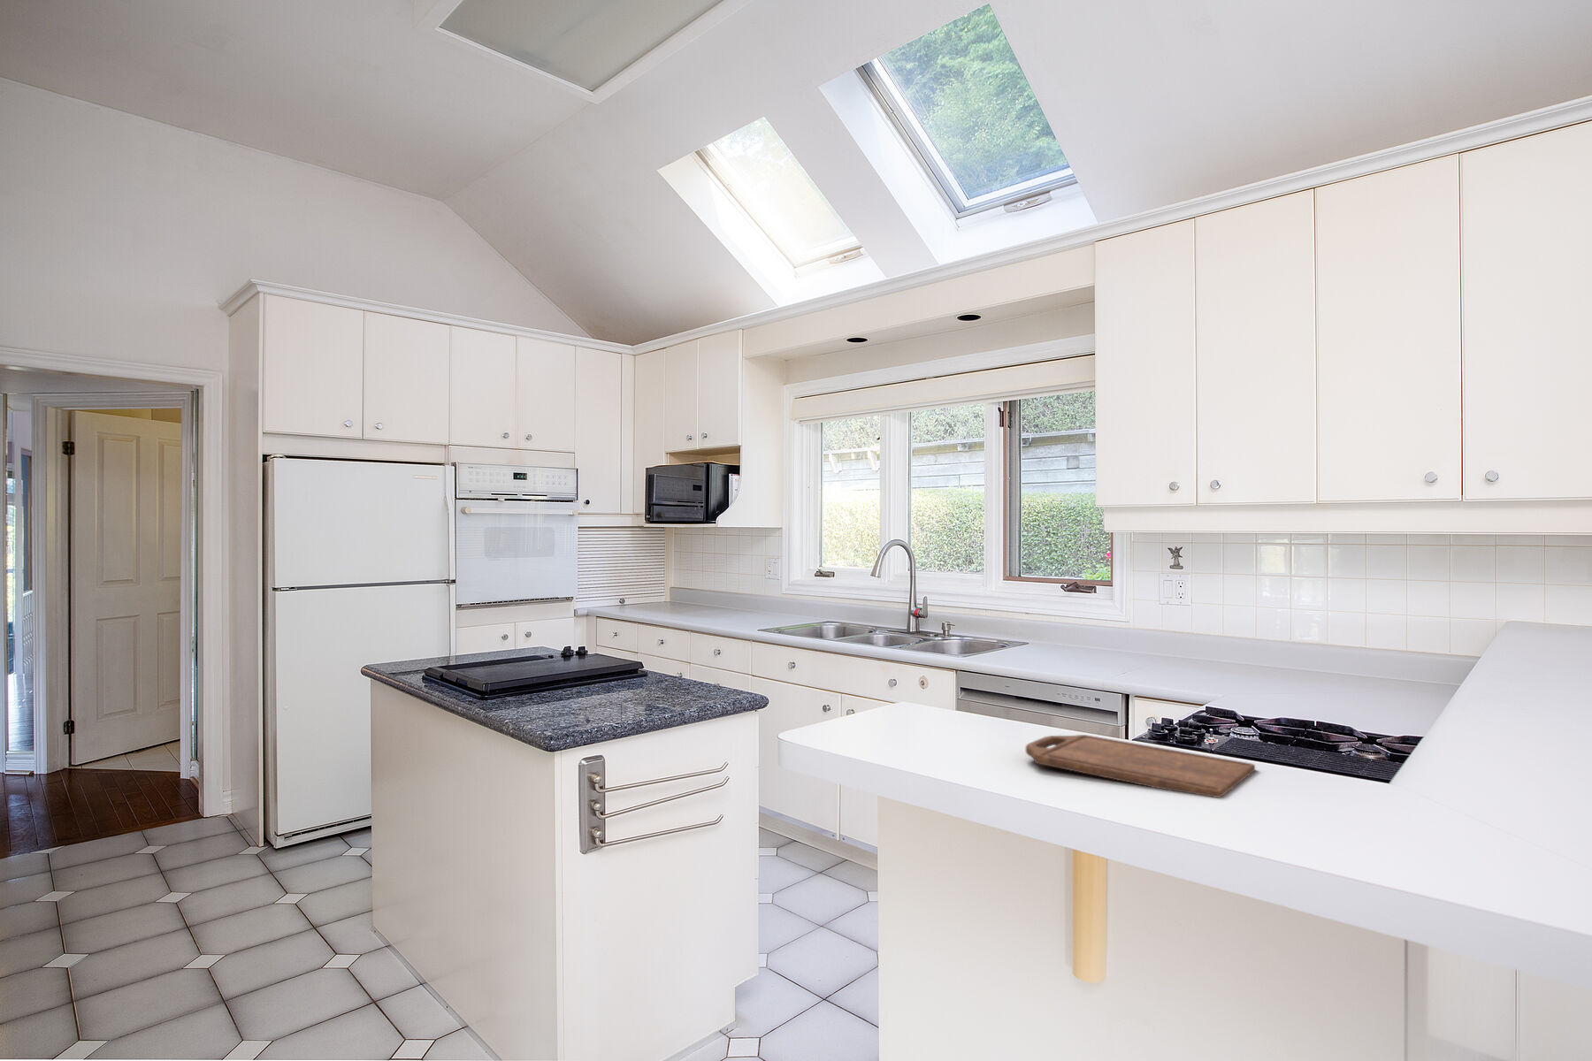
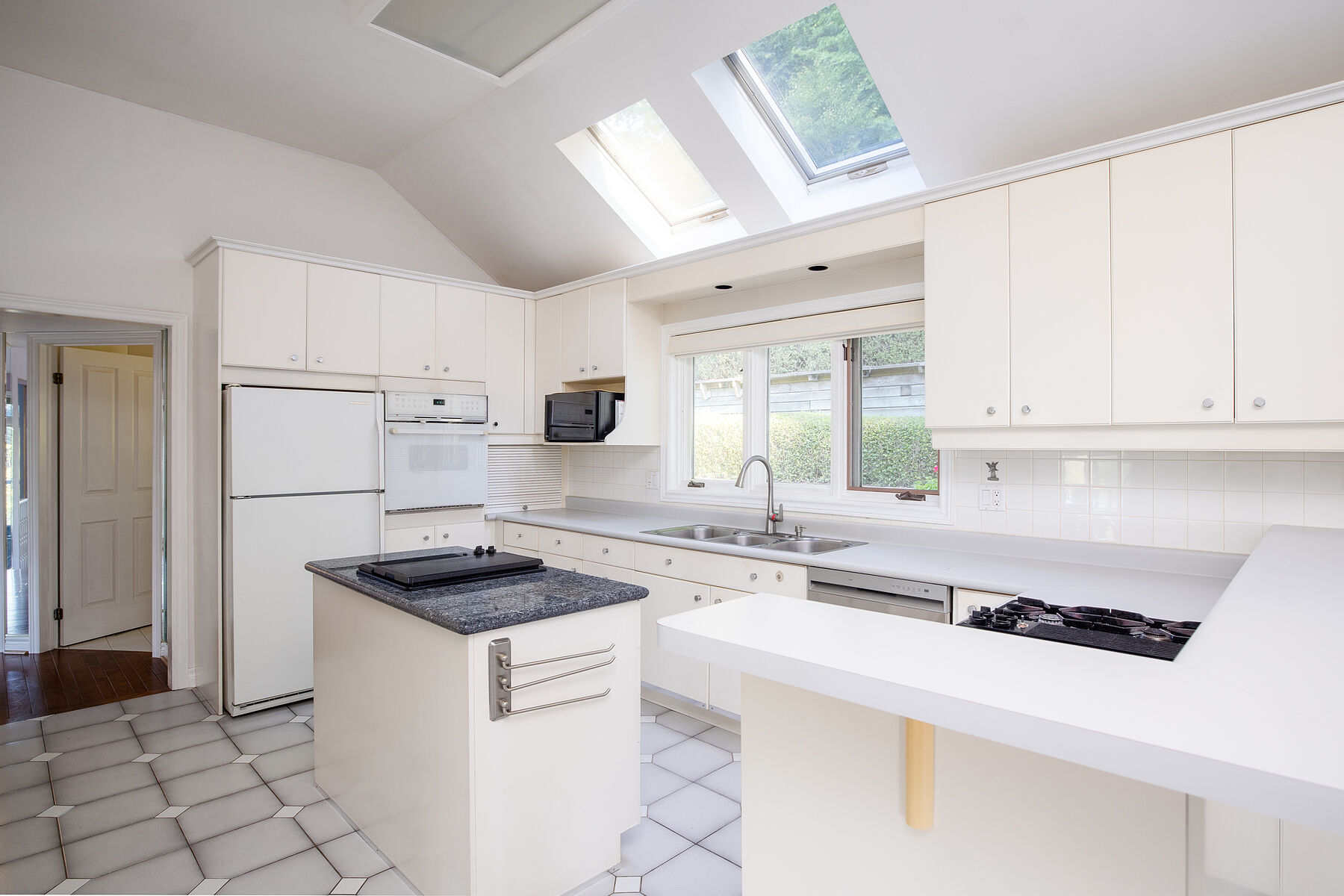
- cutting board (1129, 760)
